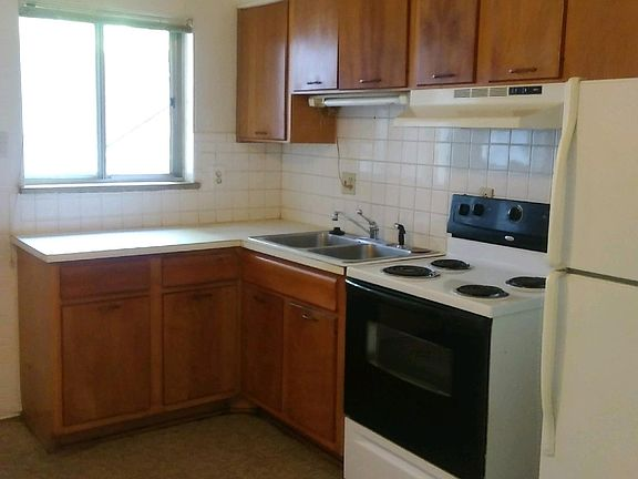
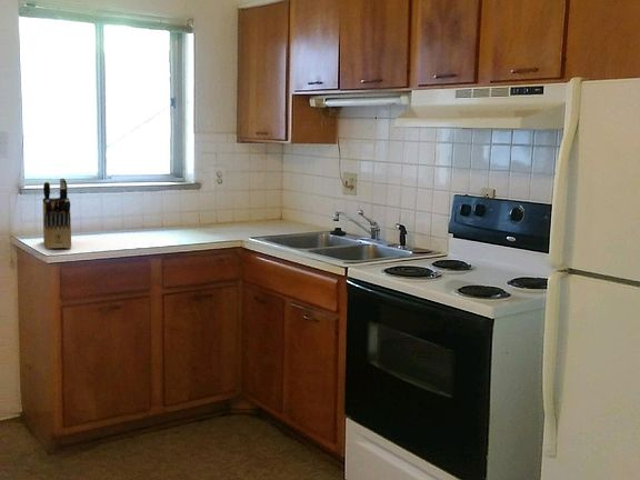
+ knife block (56, 211)
